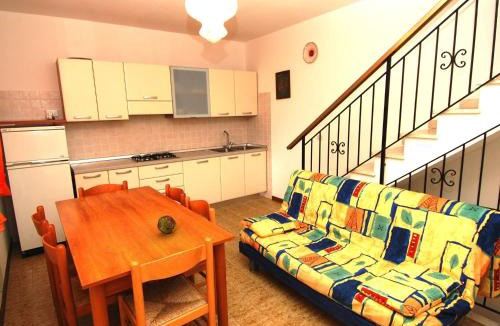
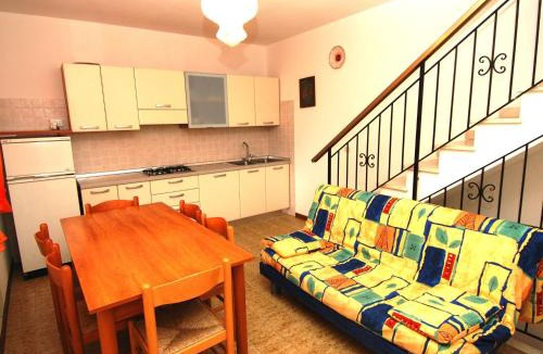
- fruit (166, 225)
